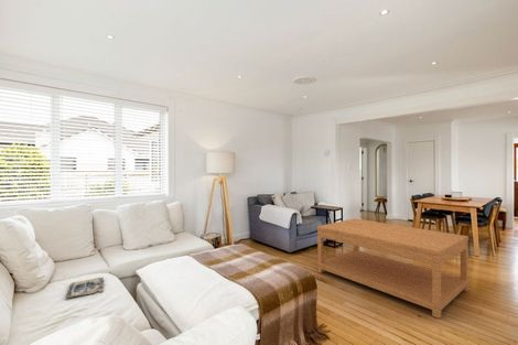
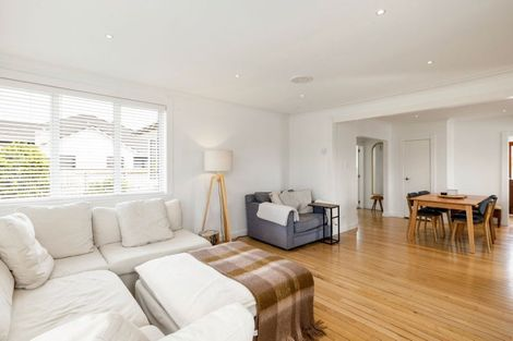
- coffee table (386, 252)
- magazine (86, 287)
